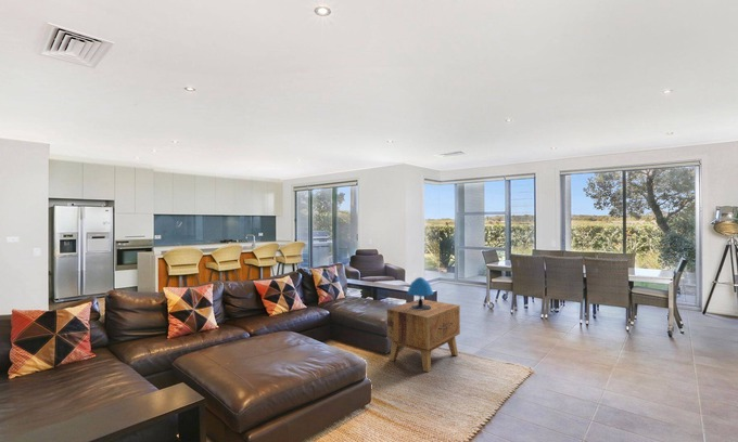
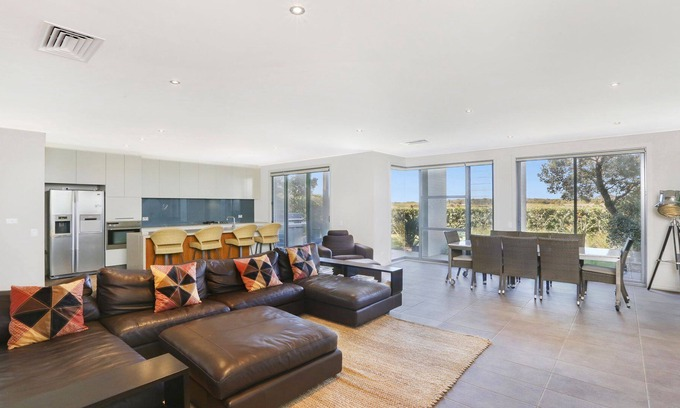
- side table (424, 332)
- table lamp (420, 292)
